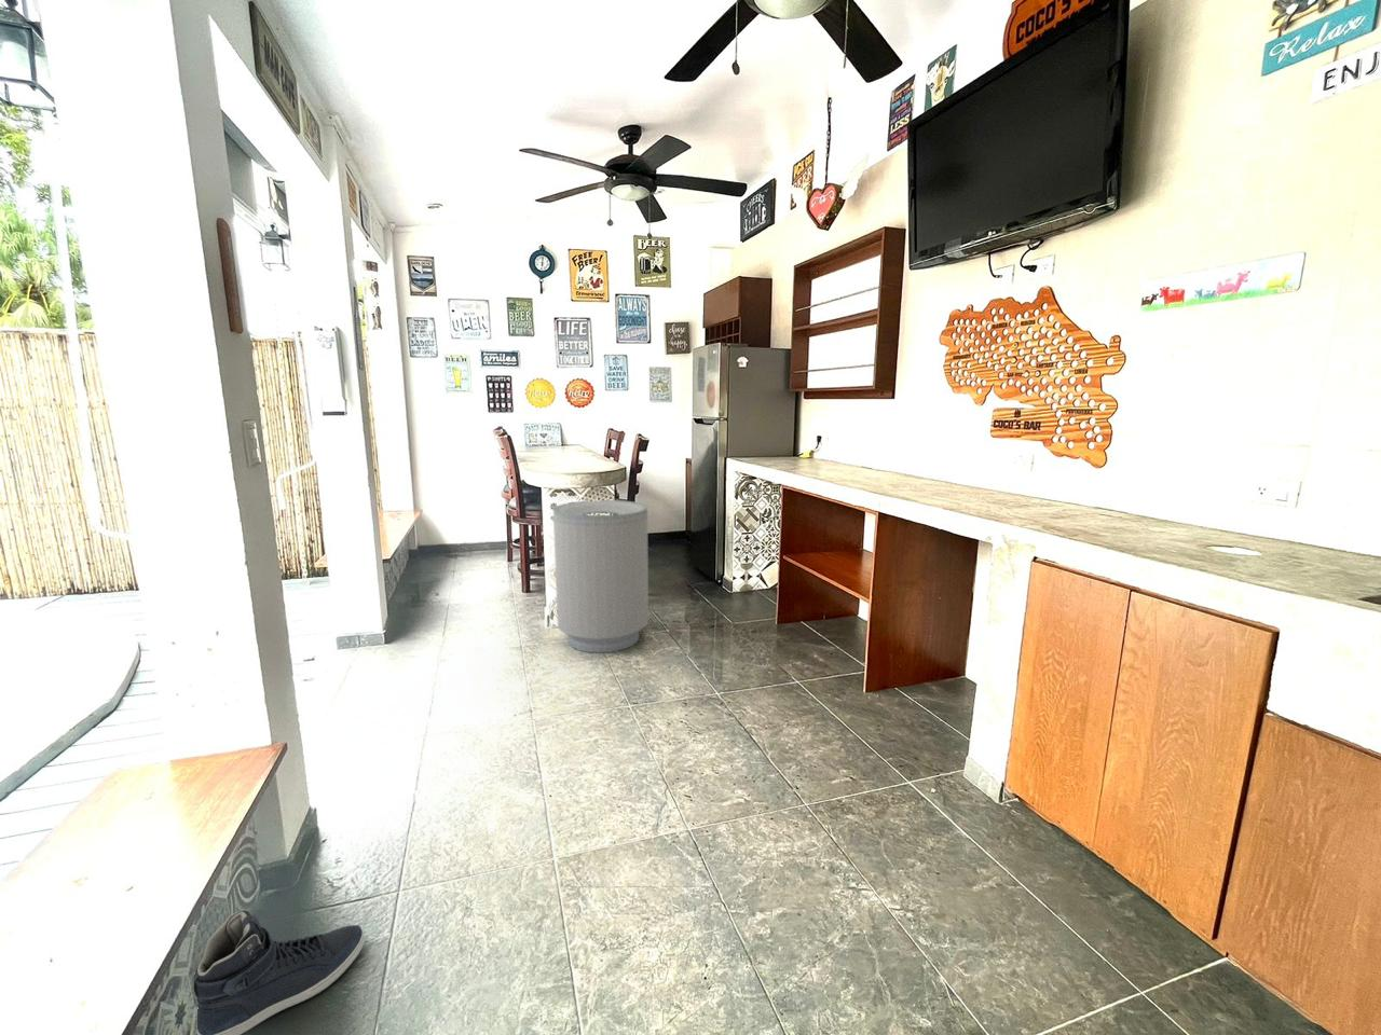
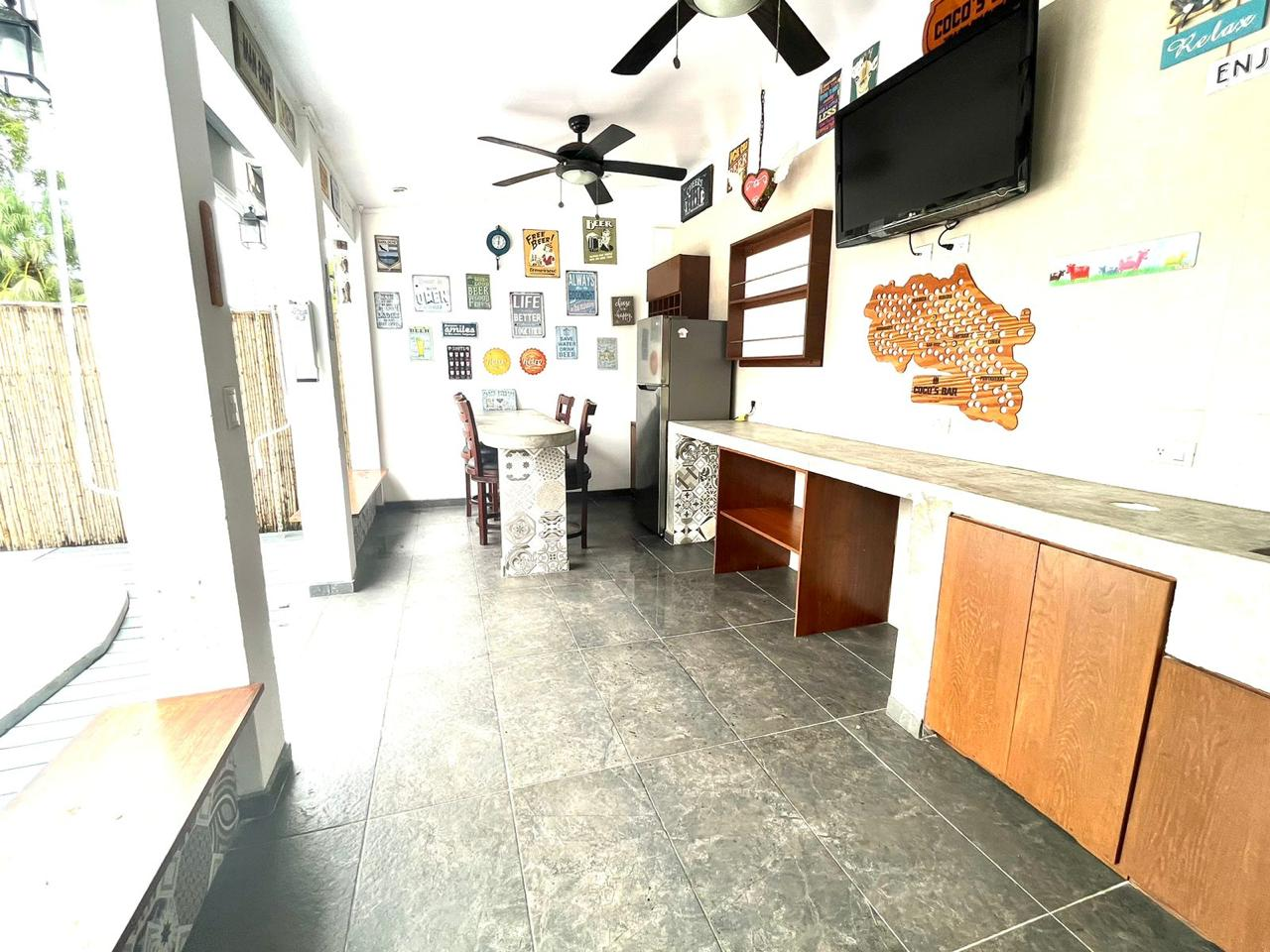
- sneaker (282, 947)
- trash can (602, 574)
